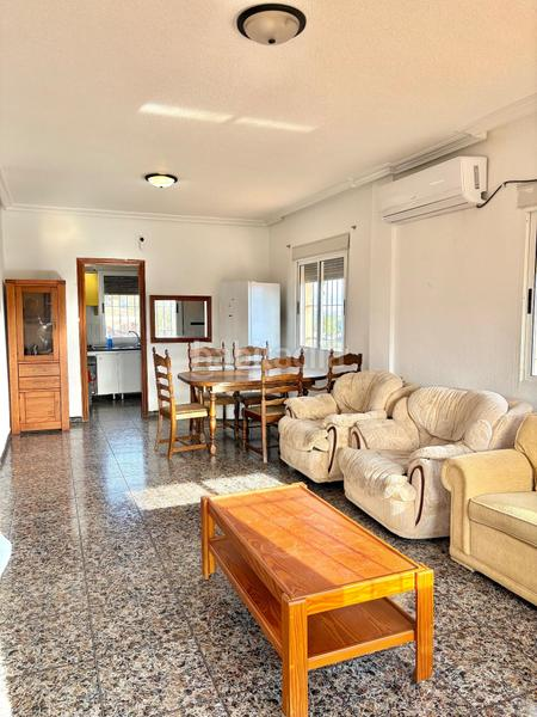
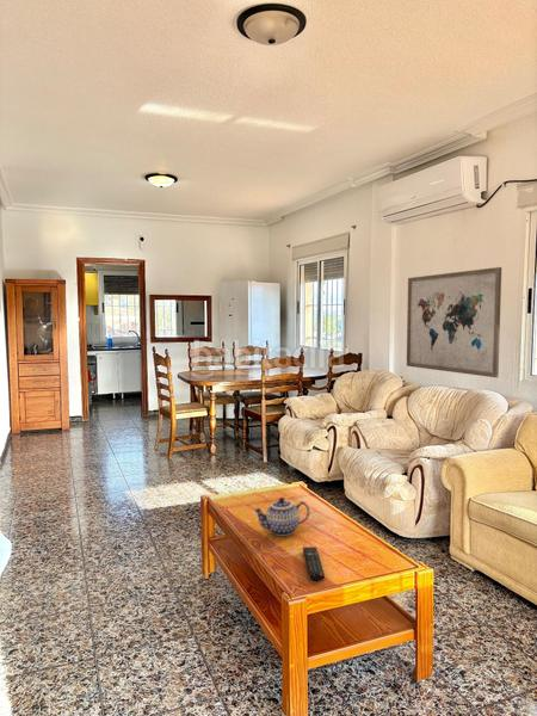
+ remote control (313, 562)
+ wall art (448, 322)
+ teapot (282, 514)
